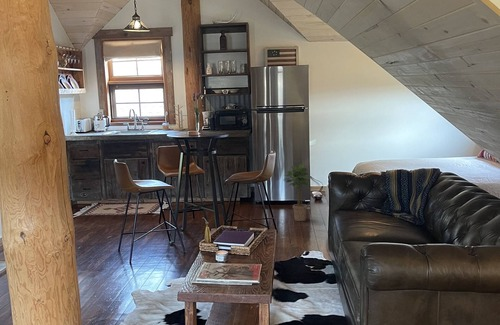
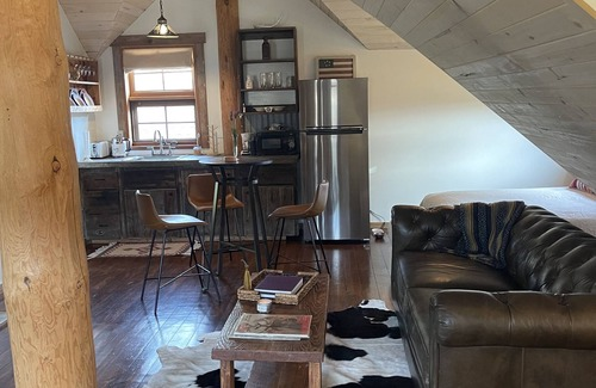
- potted plant (298, 192)
